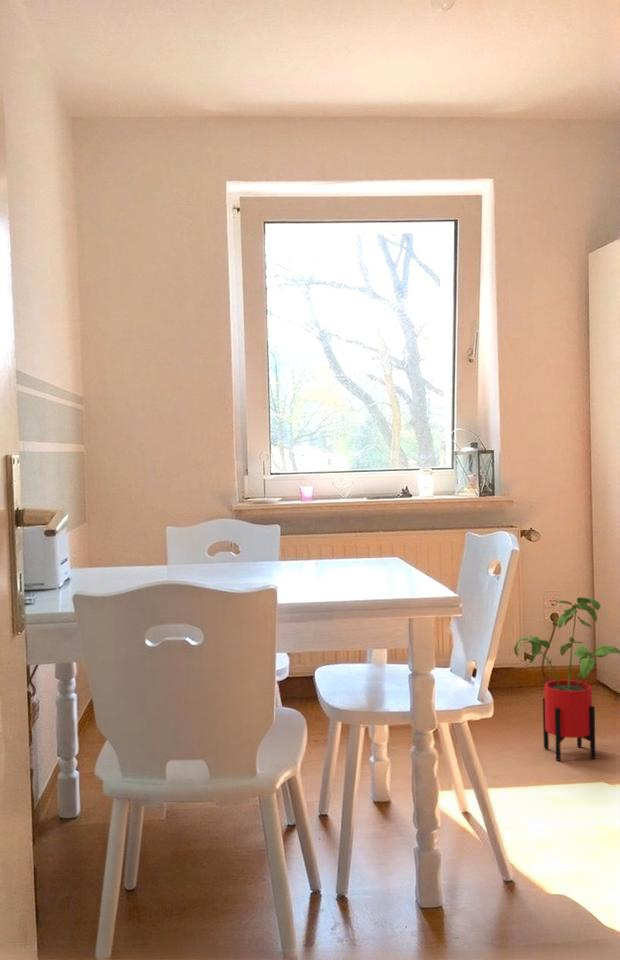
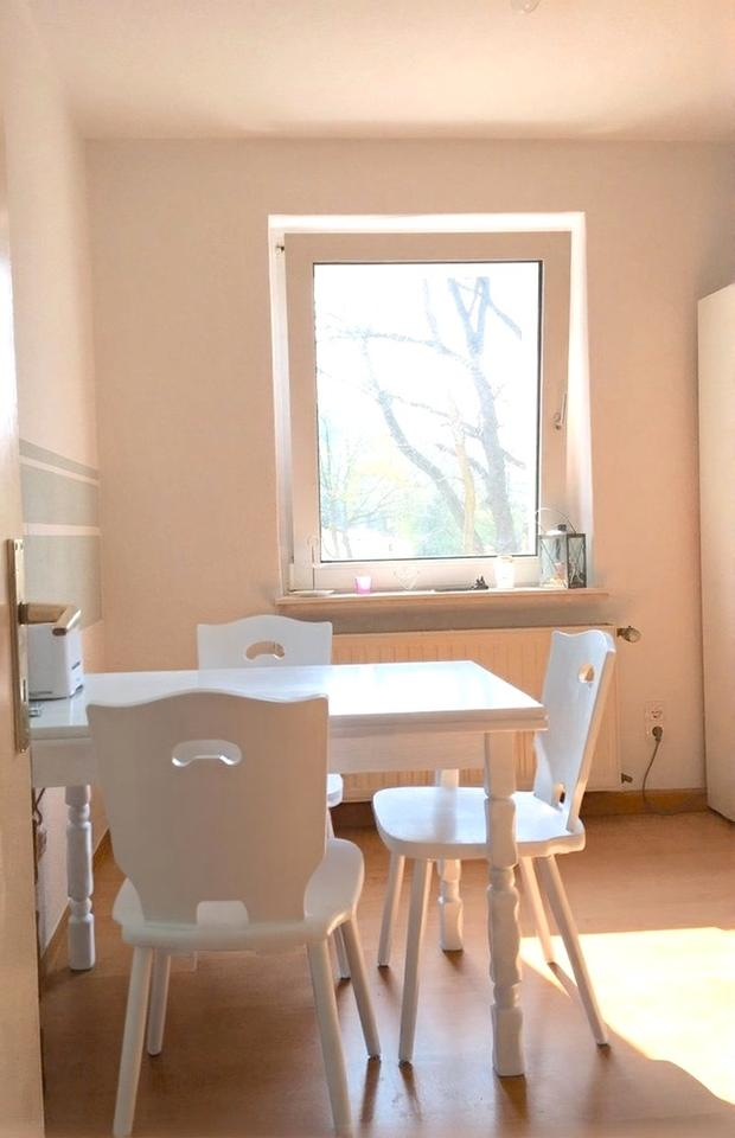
- house plant (570, 676)
